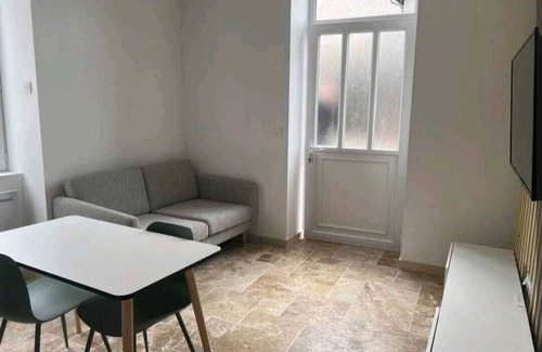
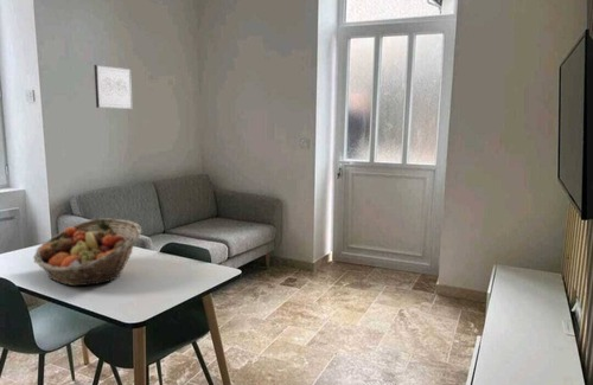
+ wall art (114, 88)
+ fruit basket (89, 250)
